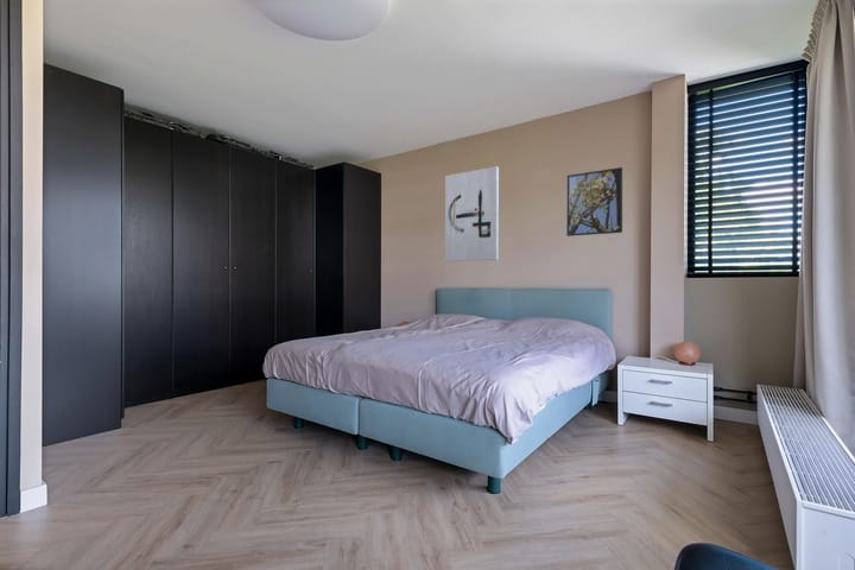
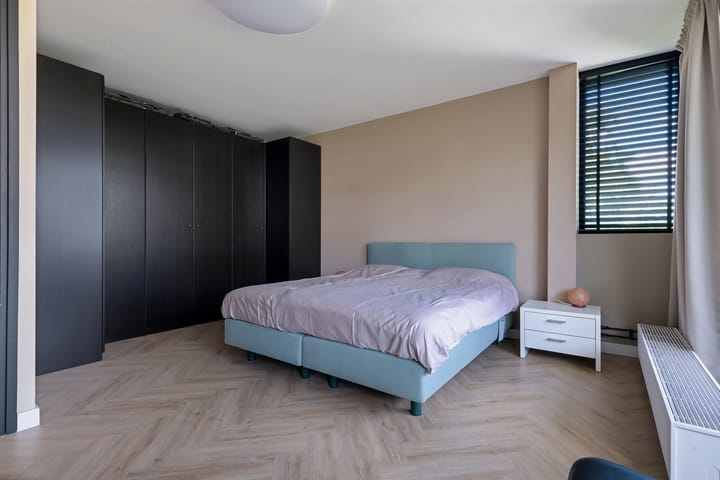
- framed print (594, 202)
- wall art (470, 216)
